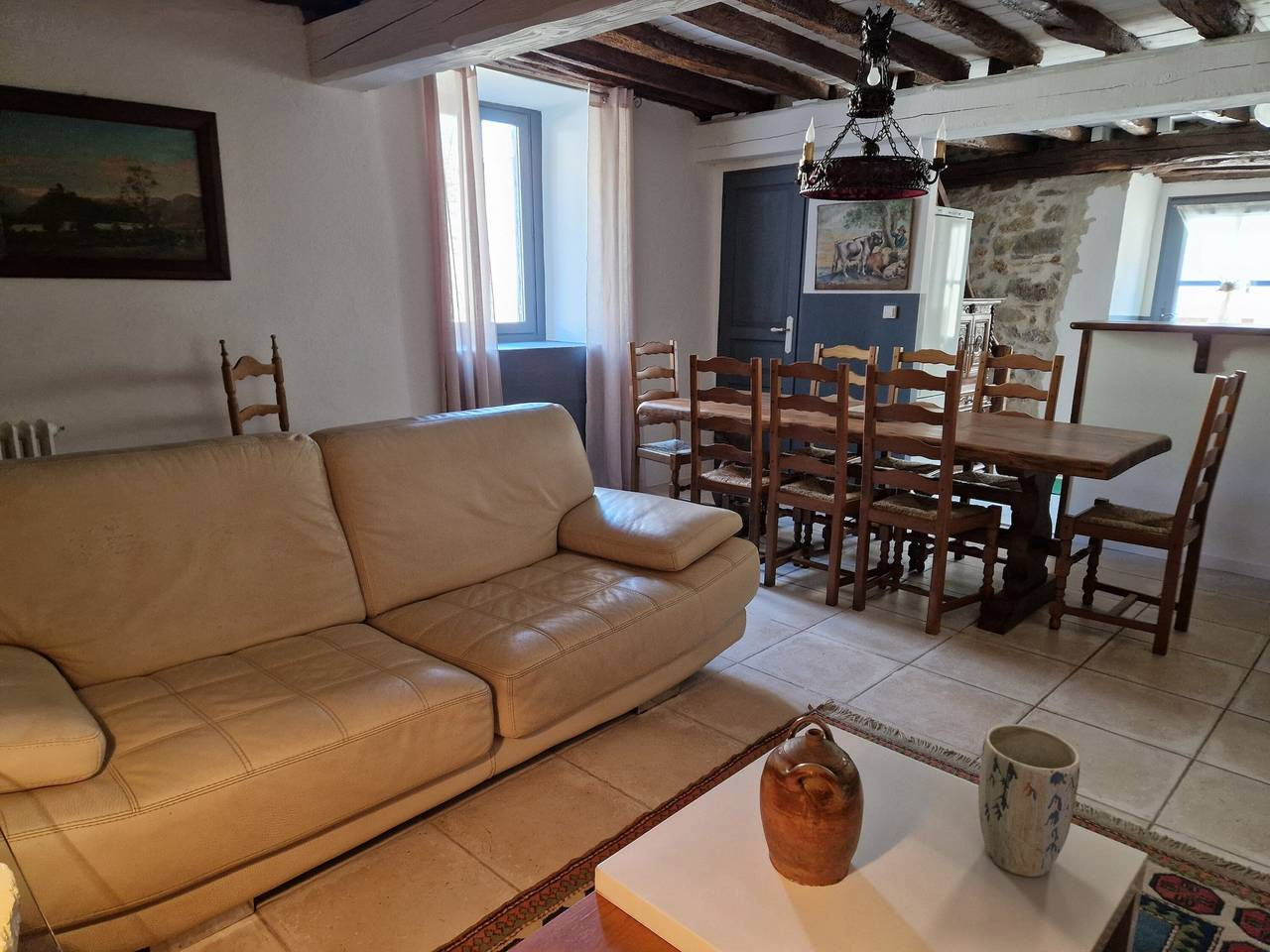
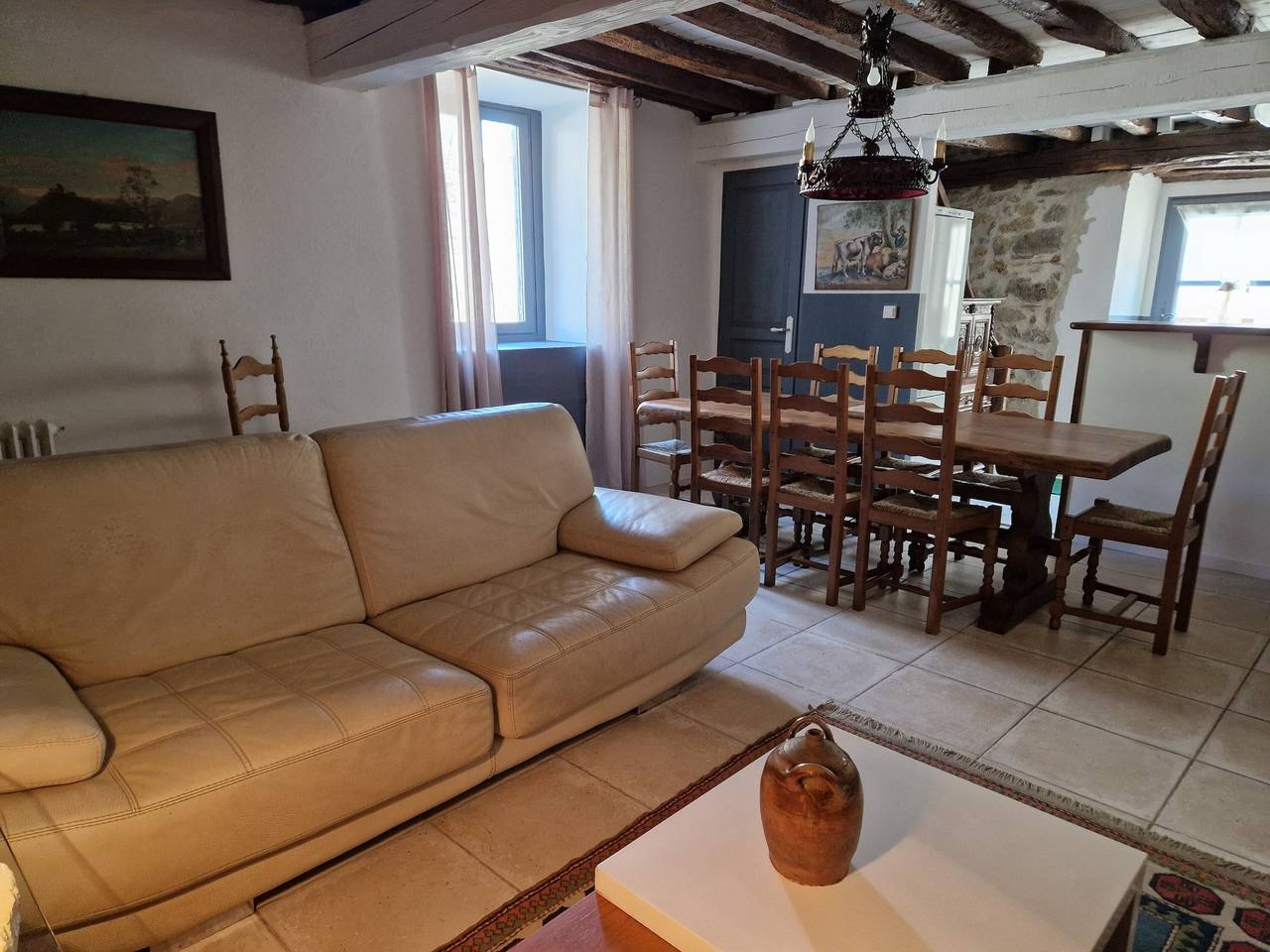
- plant pot (1023, 801)
